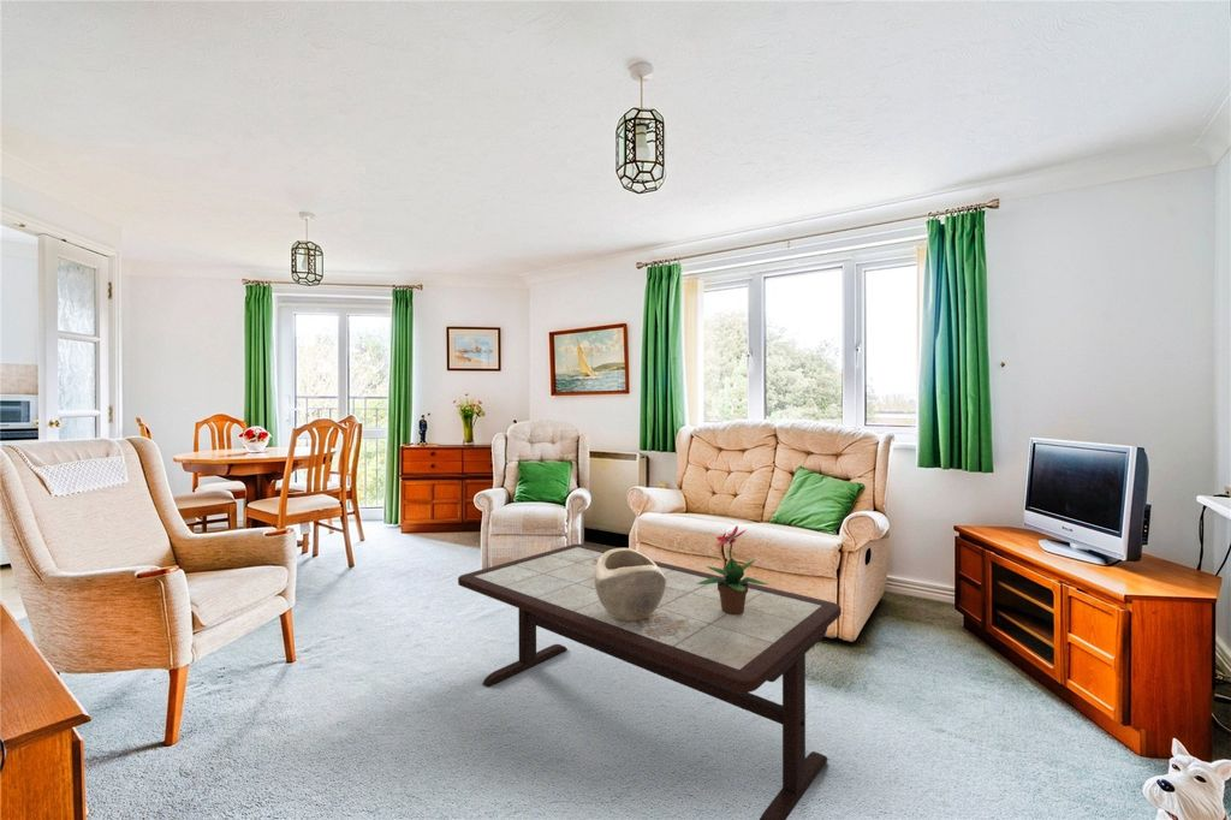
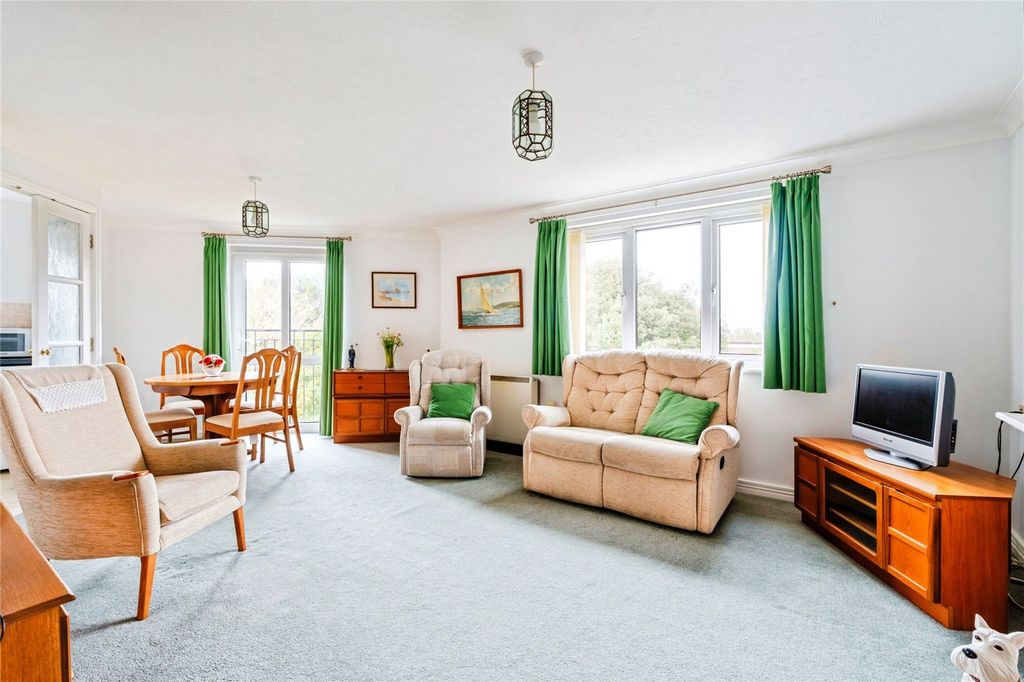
- potted flower (732, 568)
- decorative bowl (630, 584)
- coffee table (634, 653)
